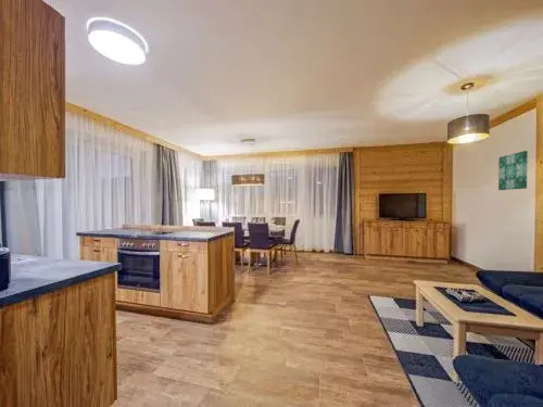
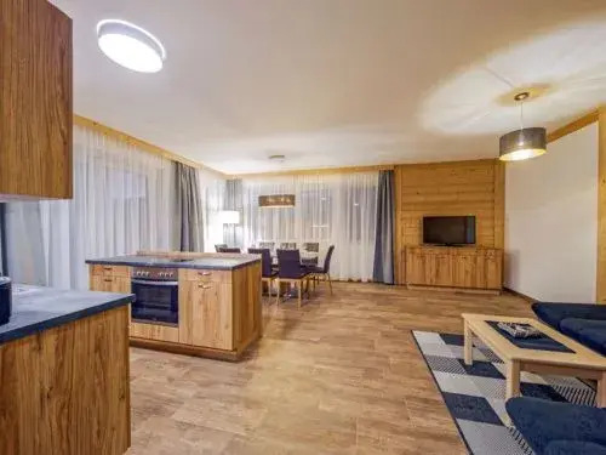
- wall art (512, 171)
